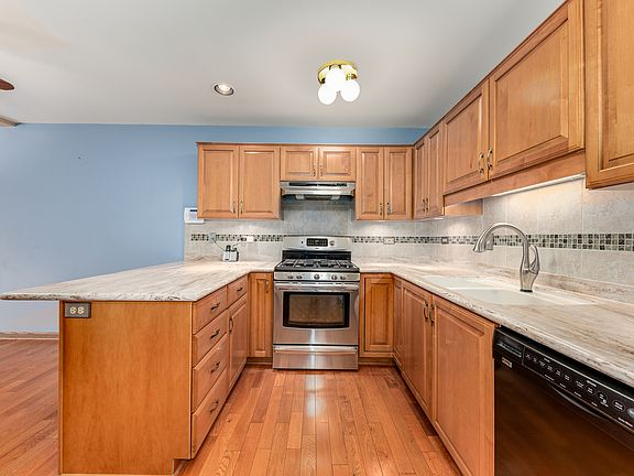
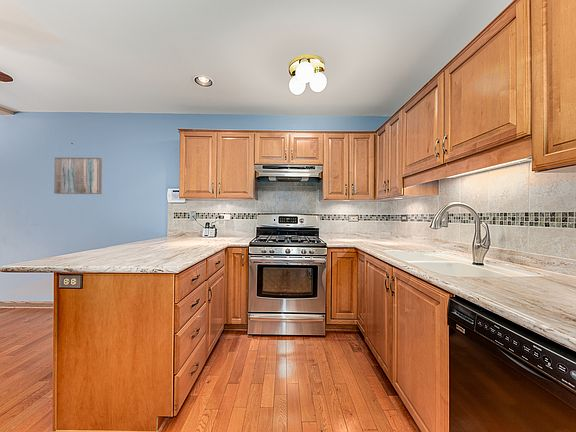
+ wall art (78, 175)
